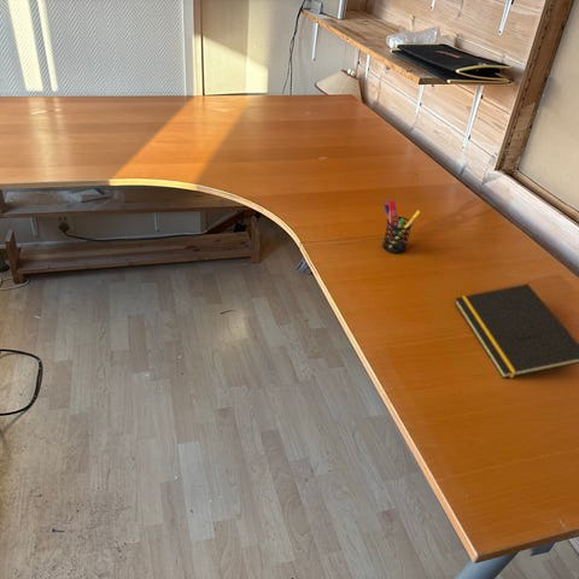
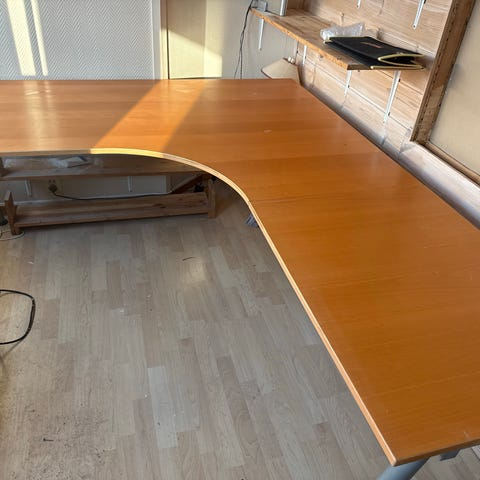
- pen holder (397, 227)
- notepad (516, 327)
